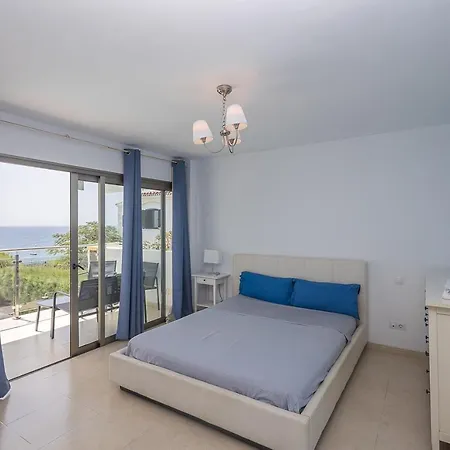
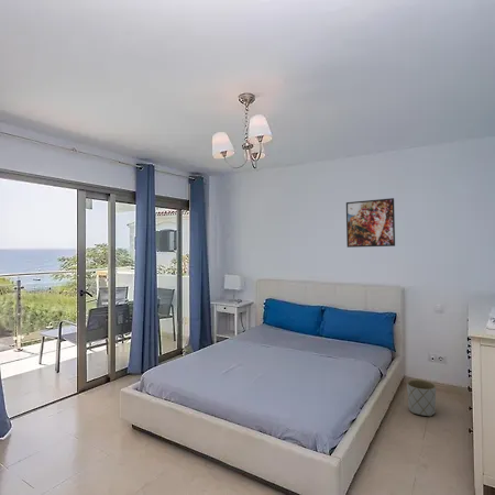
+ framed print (370, 223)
+ planter (421, 397)
